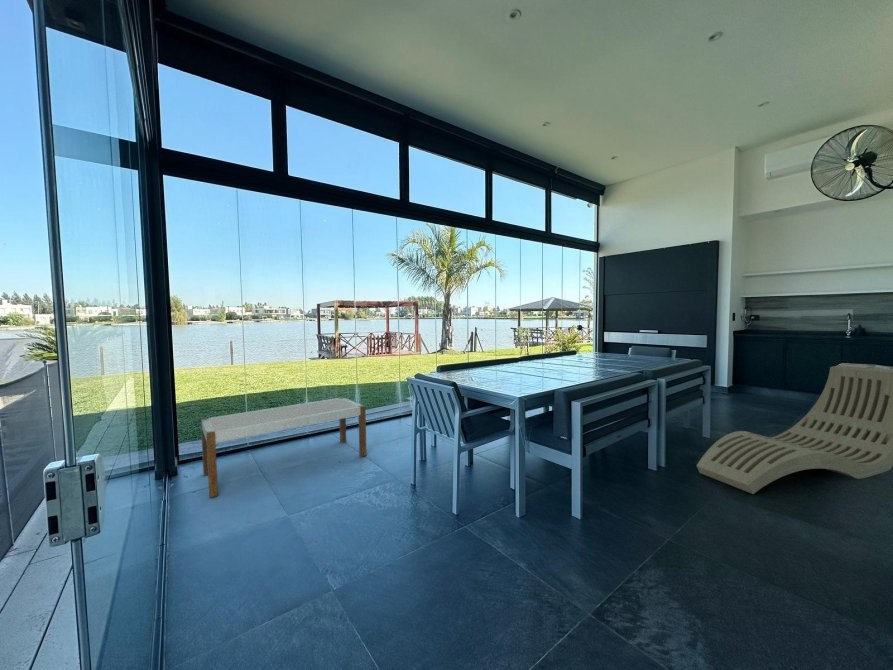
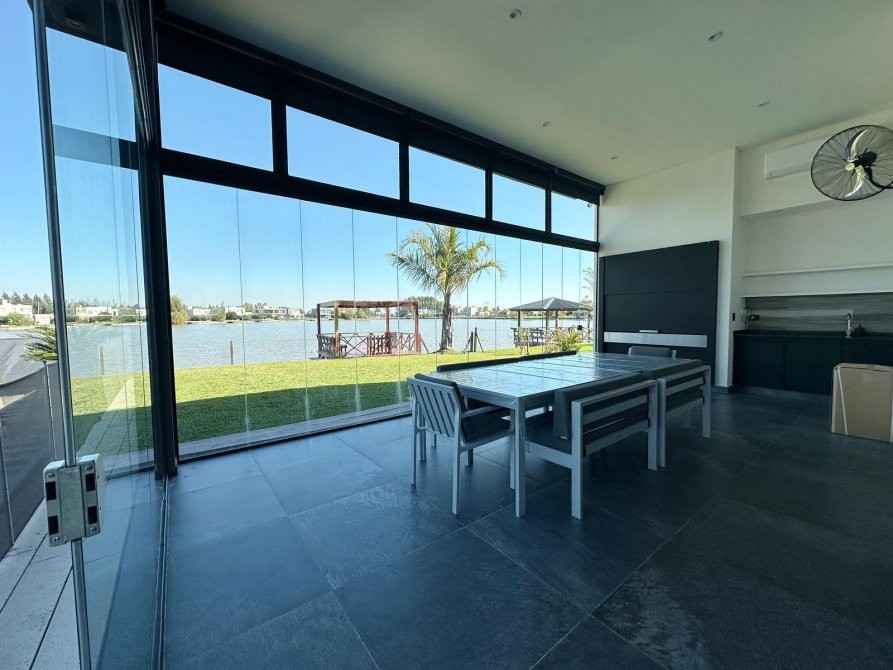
- lounge chair (800, 420)
- bench (285, 429)
